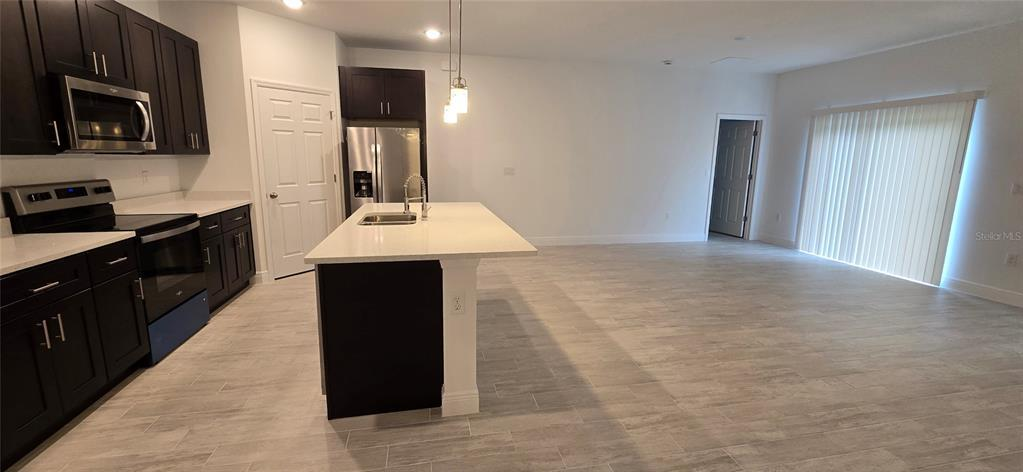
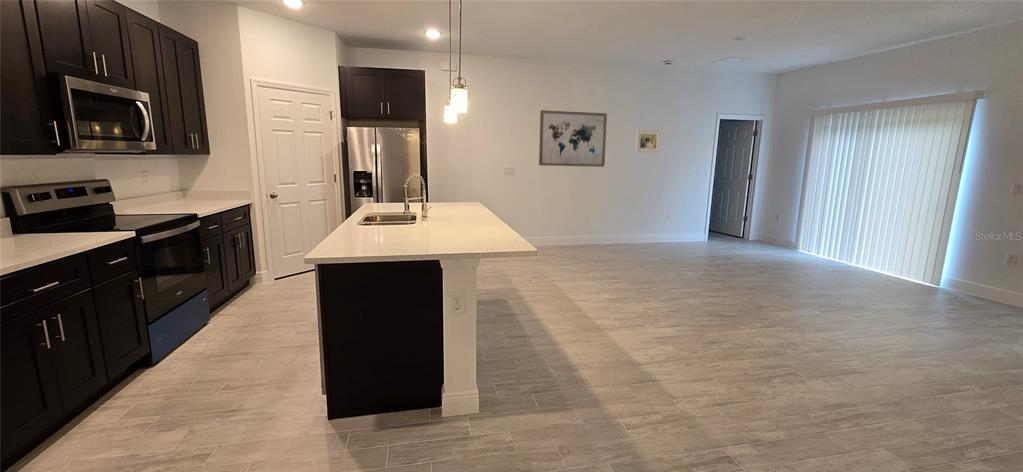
+ wall art (573, 139)
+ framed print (648, 141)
